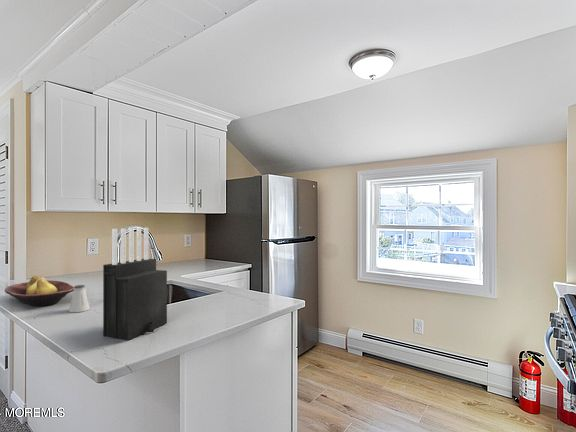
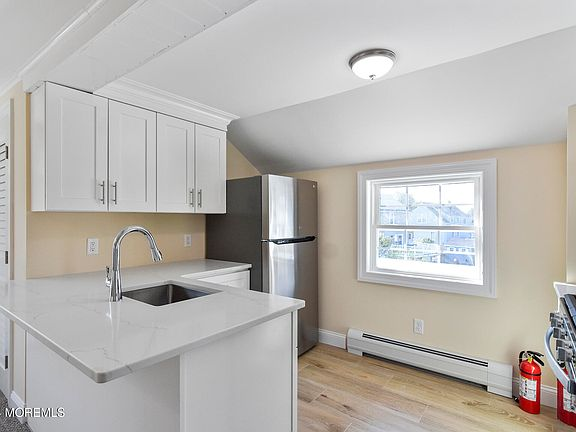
- saltshaker (79, 297)
- knife block (139, 279)
- fruit bowl (40, 288)
